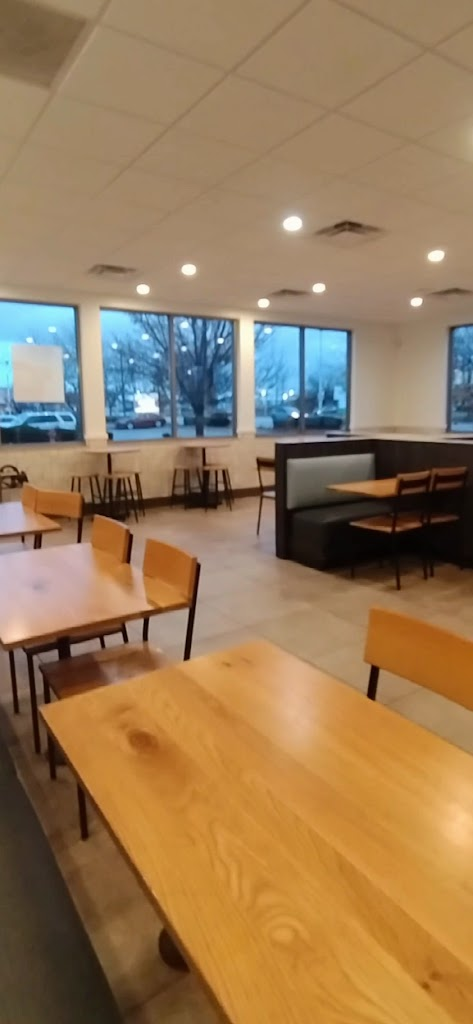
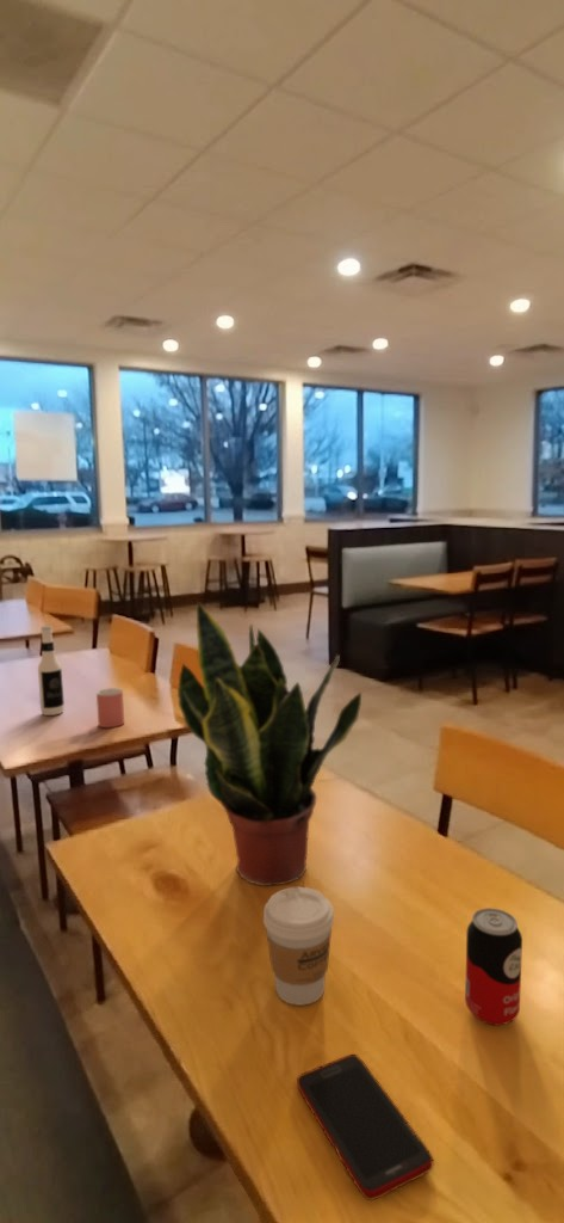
+ cup (110, 706)
+ cell phone (360, 1119)
+ potted plant (271, 742)
+ root beer (49, 669)
+ beverage can (492, 966)
+ coffee cup (298, 945)
